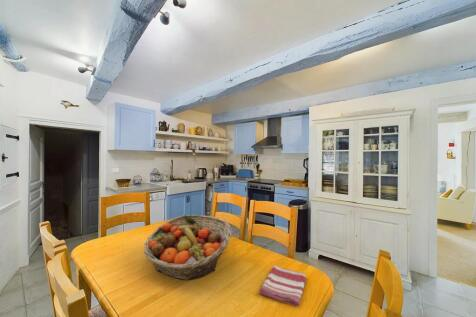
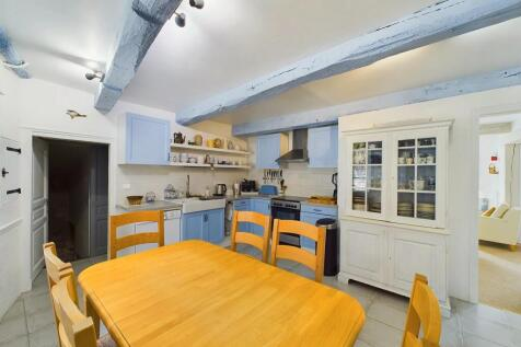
- fruit basket (188, 243)
- dish towel (284, 282)
